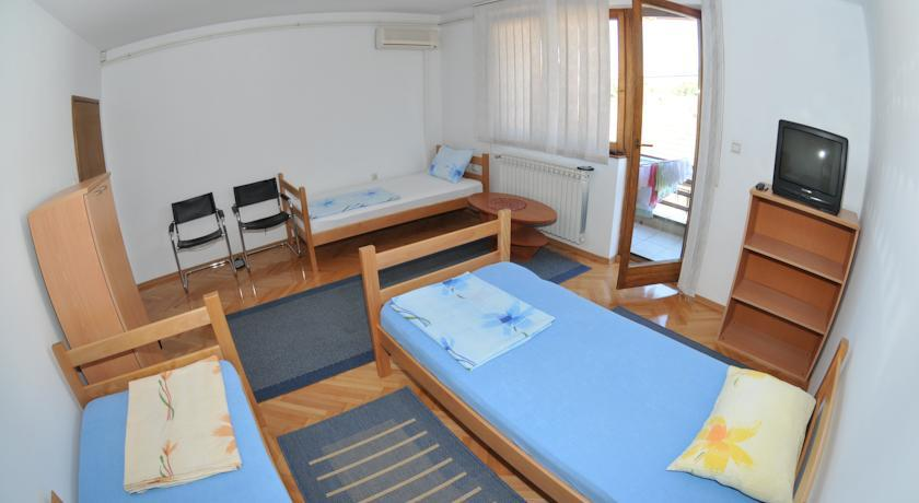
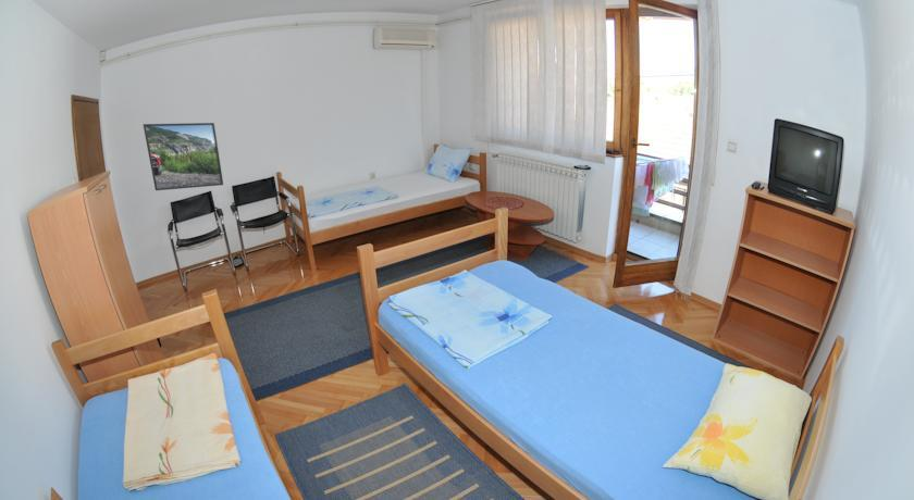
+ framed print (185, 155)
